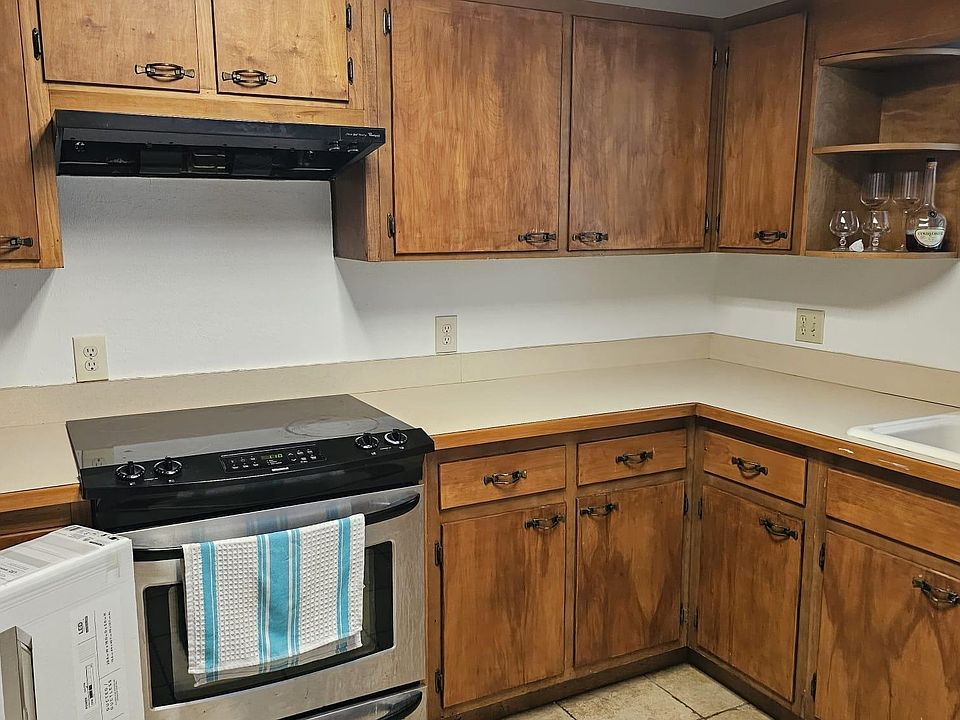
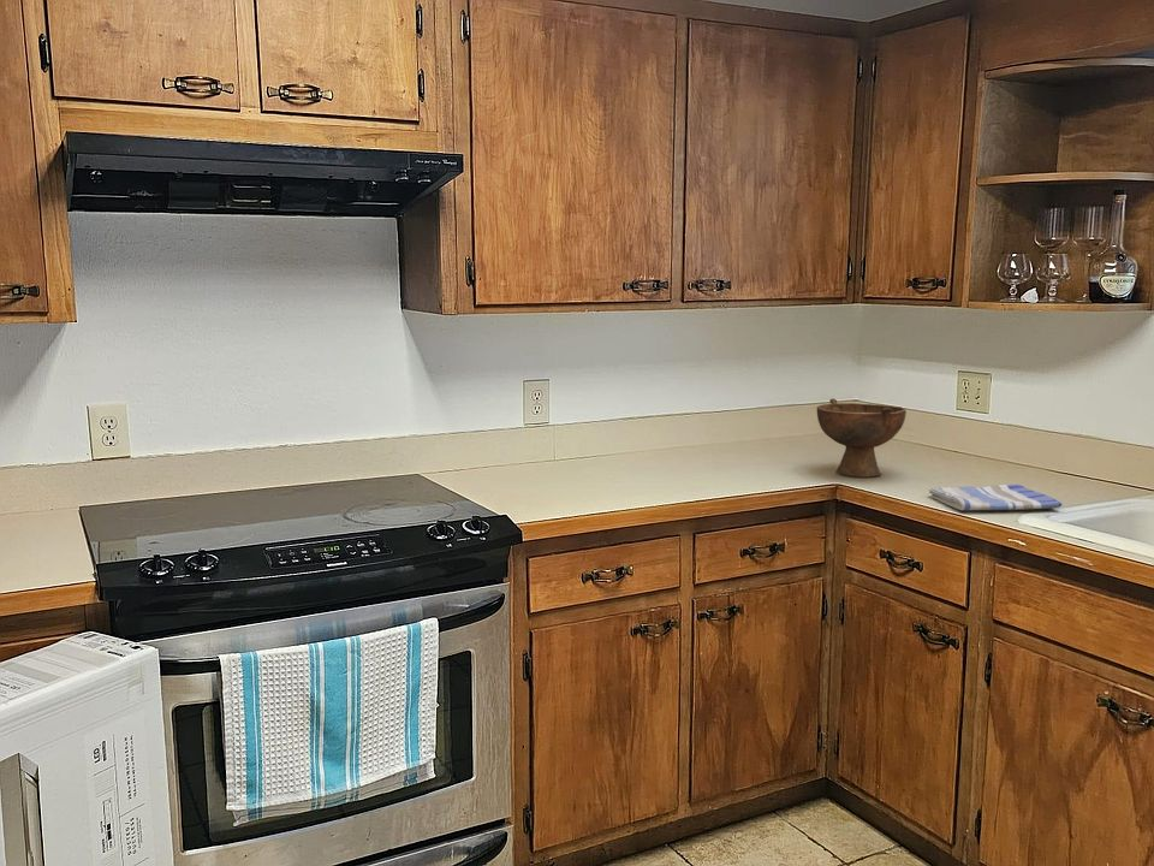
+ dish towel (992, 497)
+ bowl (859, 438)
